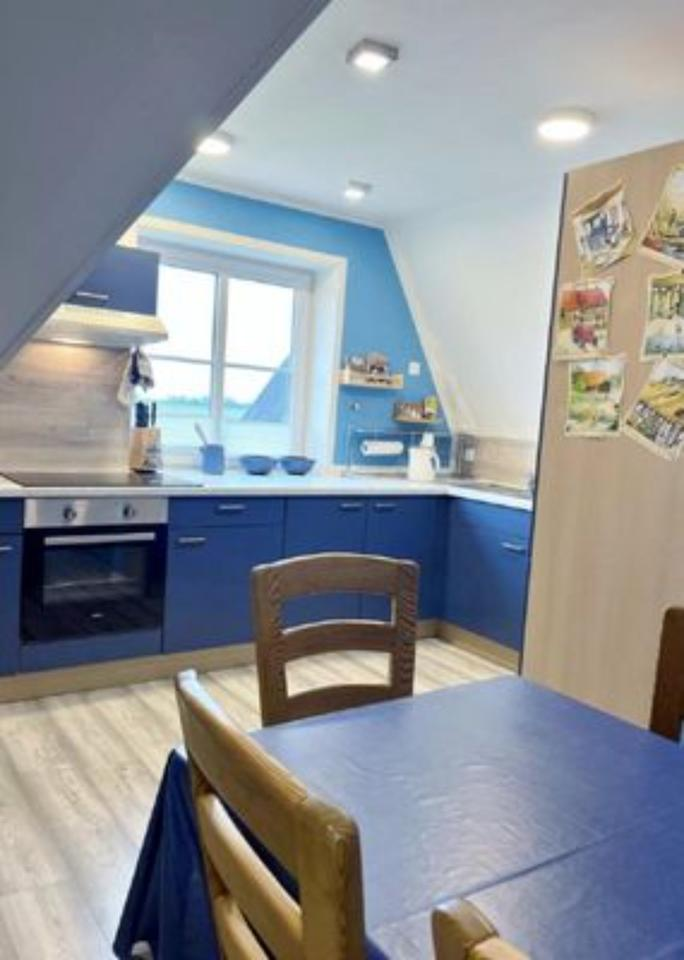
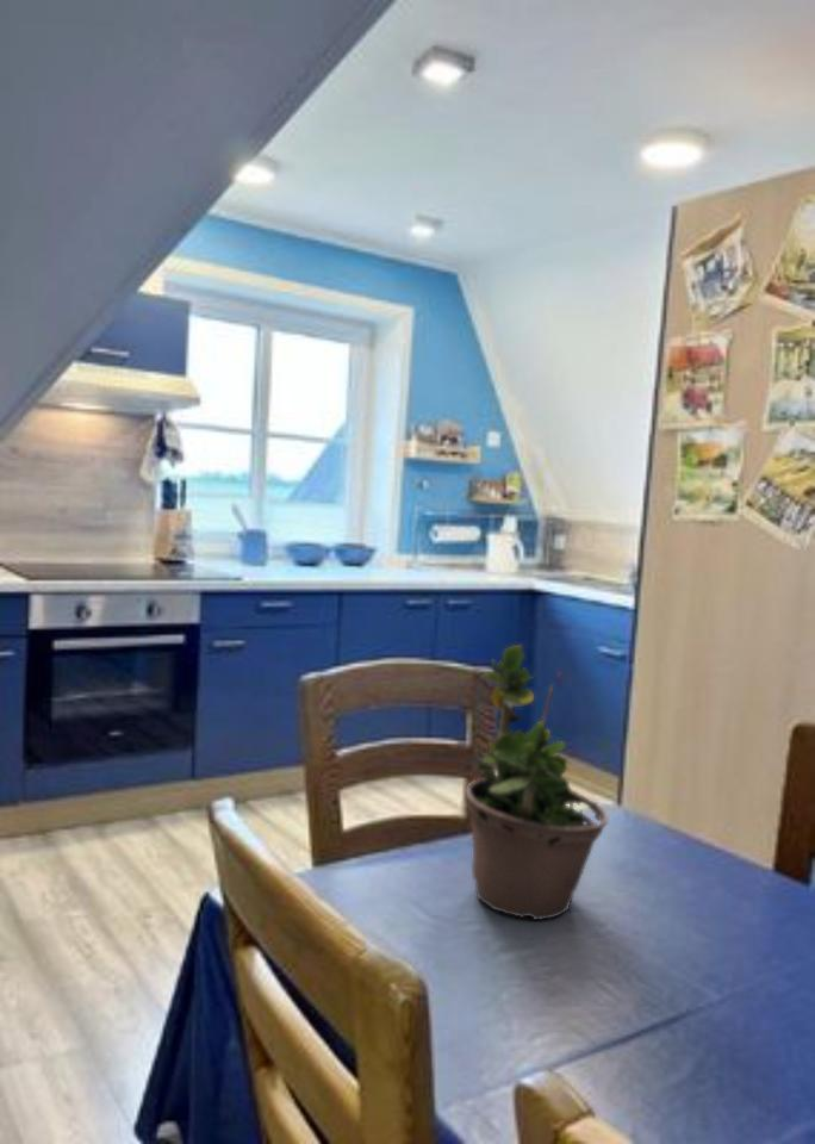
+ potted plant (539, 766)
